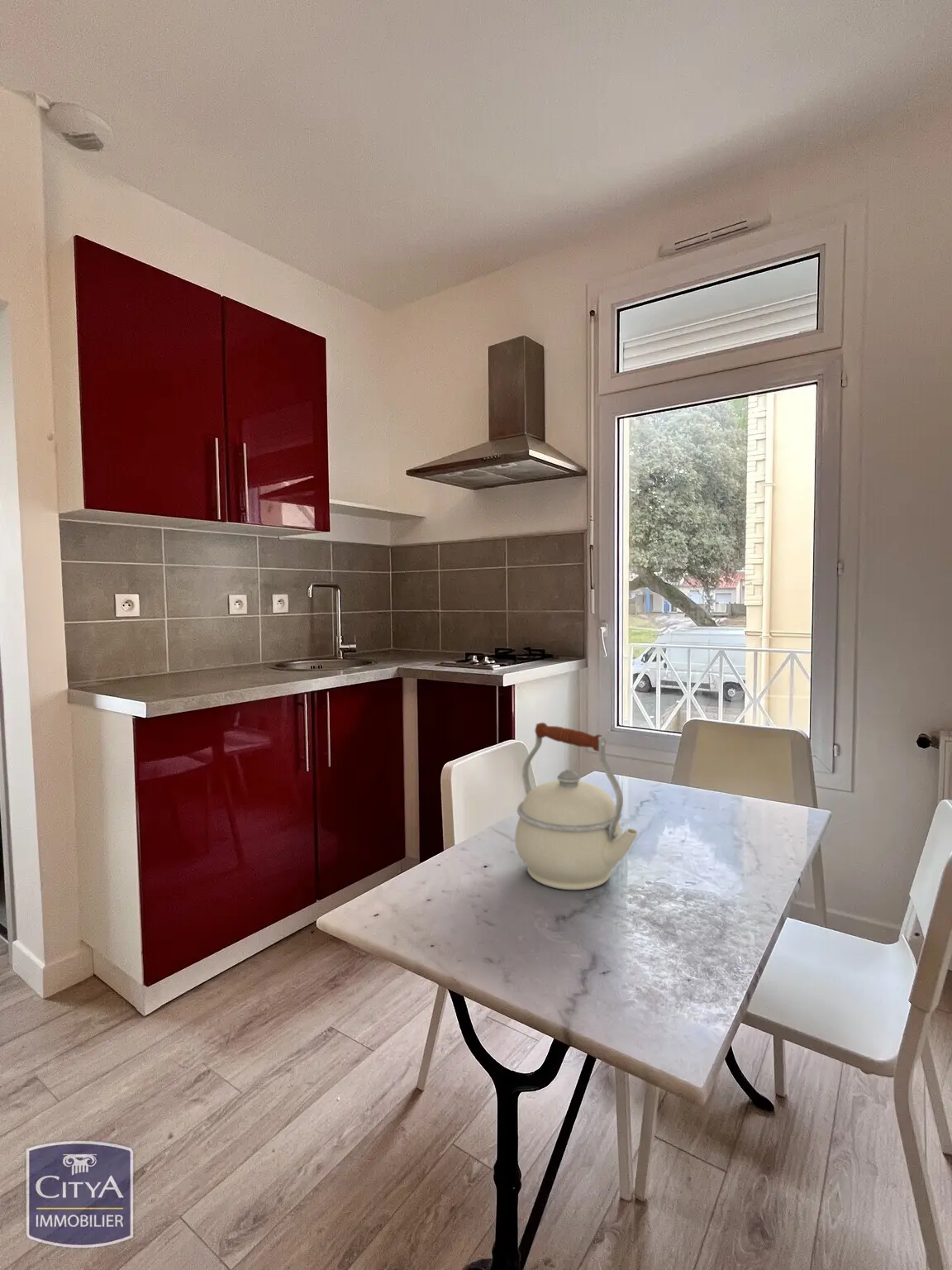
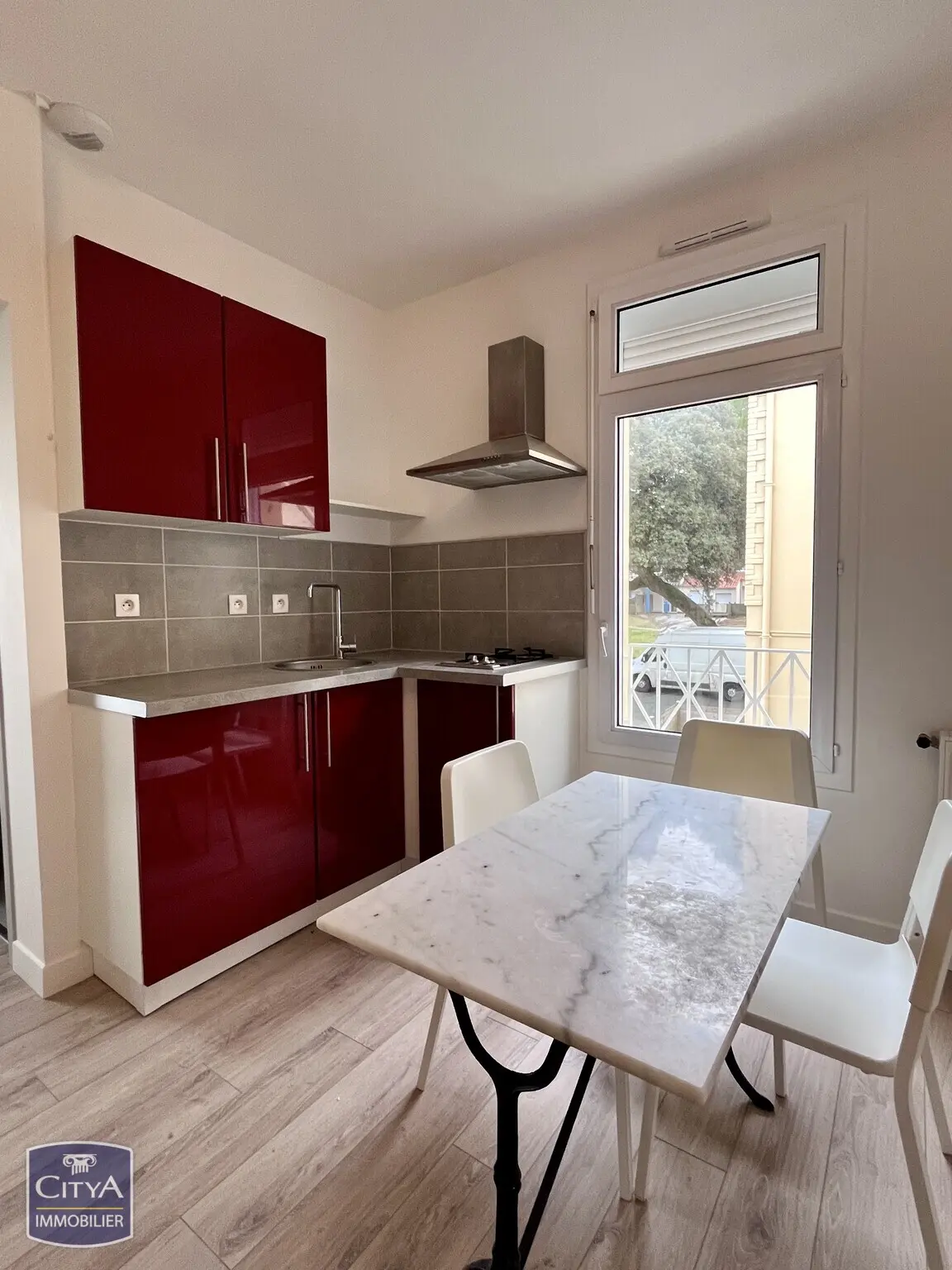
- kettle (575, 803)
